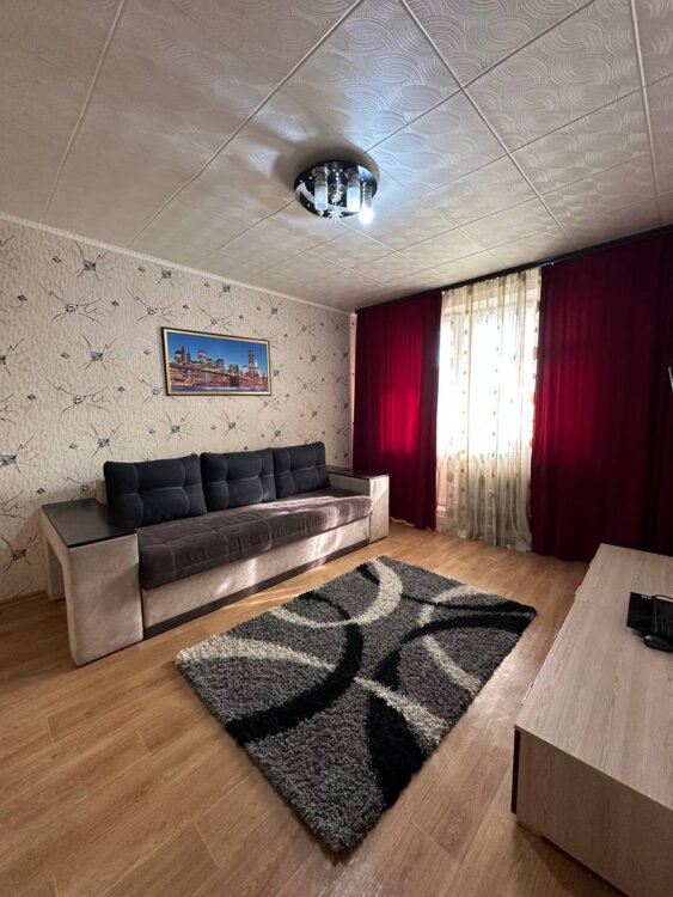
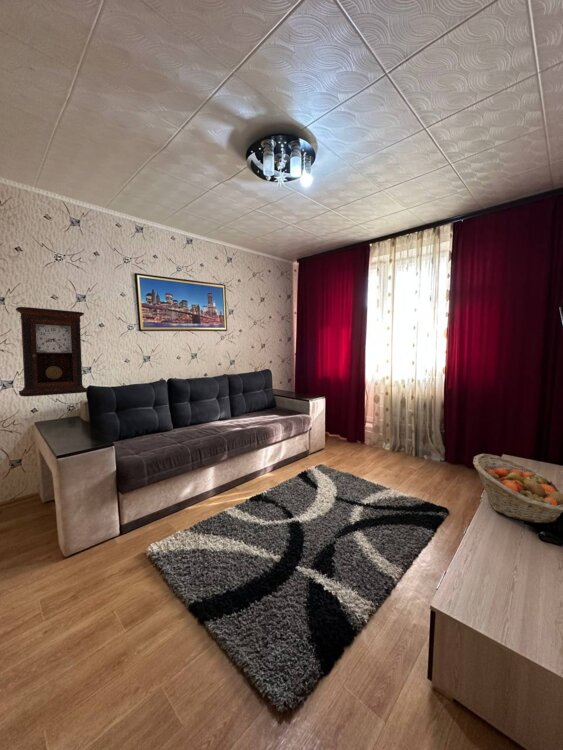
+ fruit basket (517, 485)
+ pendulum clock (53, 352)
